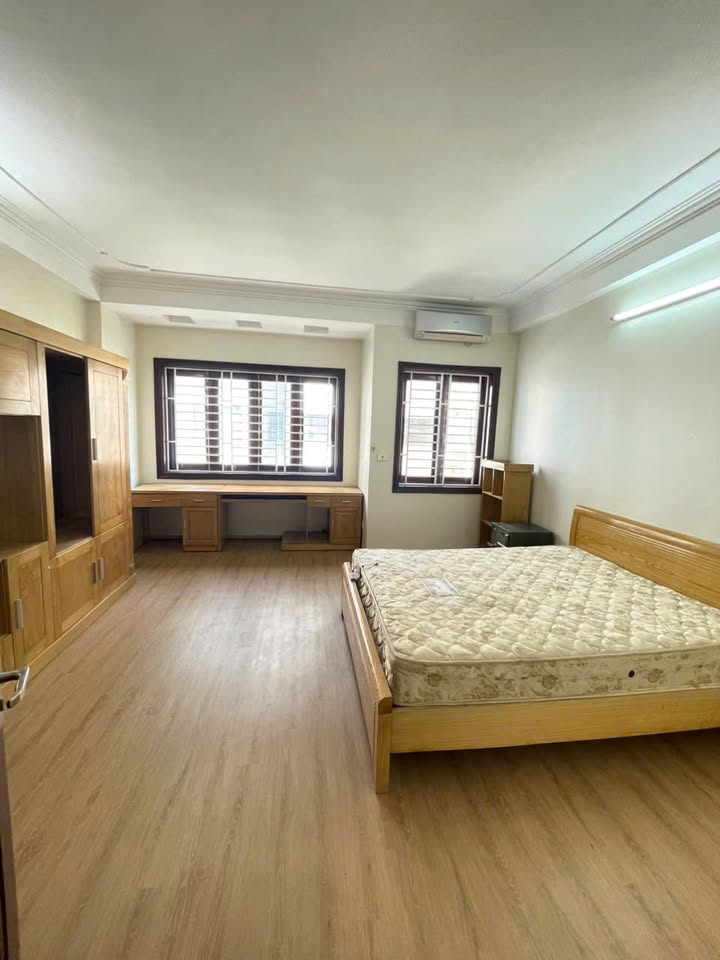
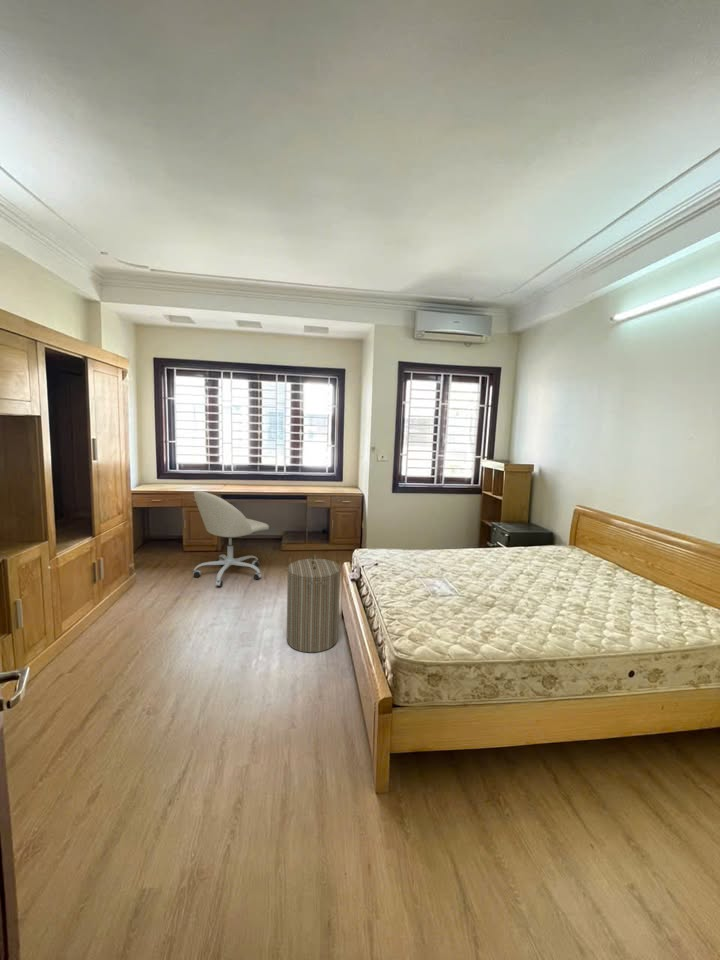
+ office chair (231, 531)
+ laundry hamper (313, 597)
